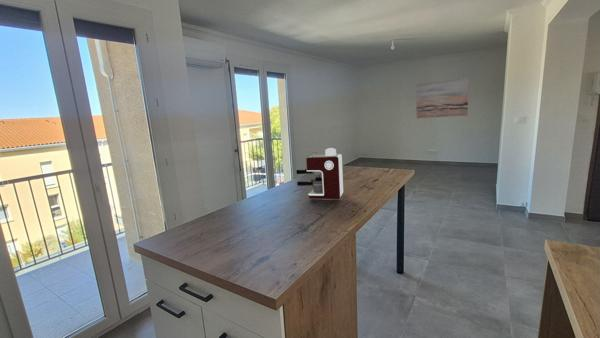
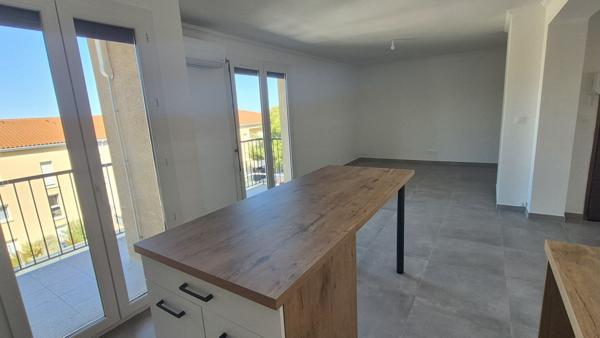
- coffee maker (318, 172)
- wall art (441, 99)
